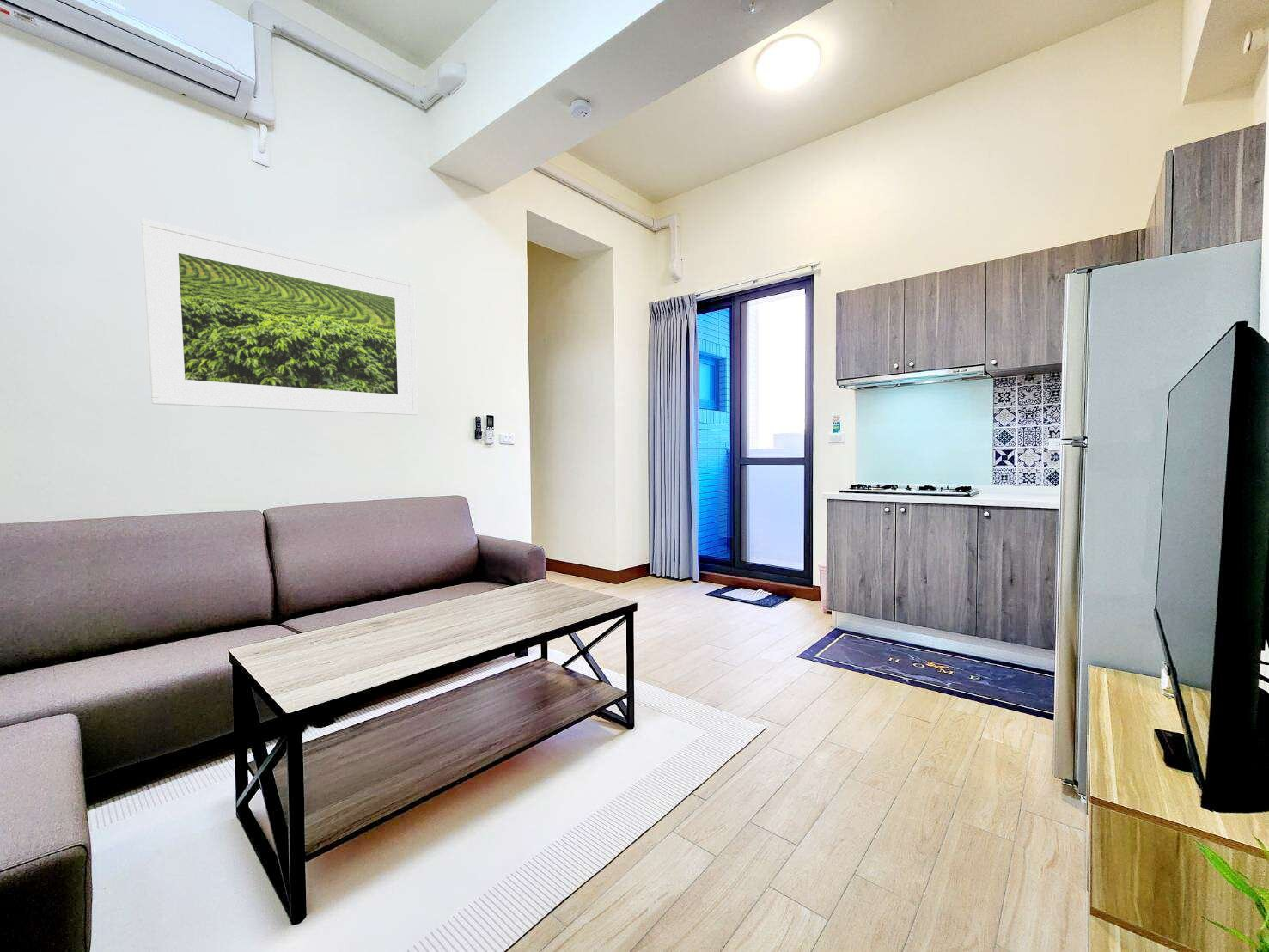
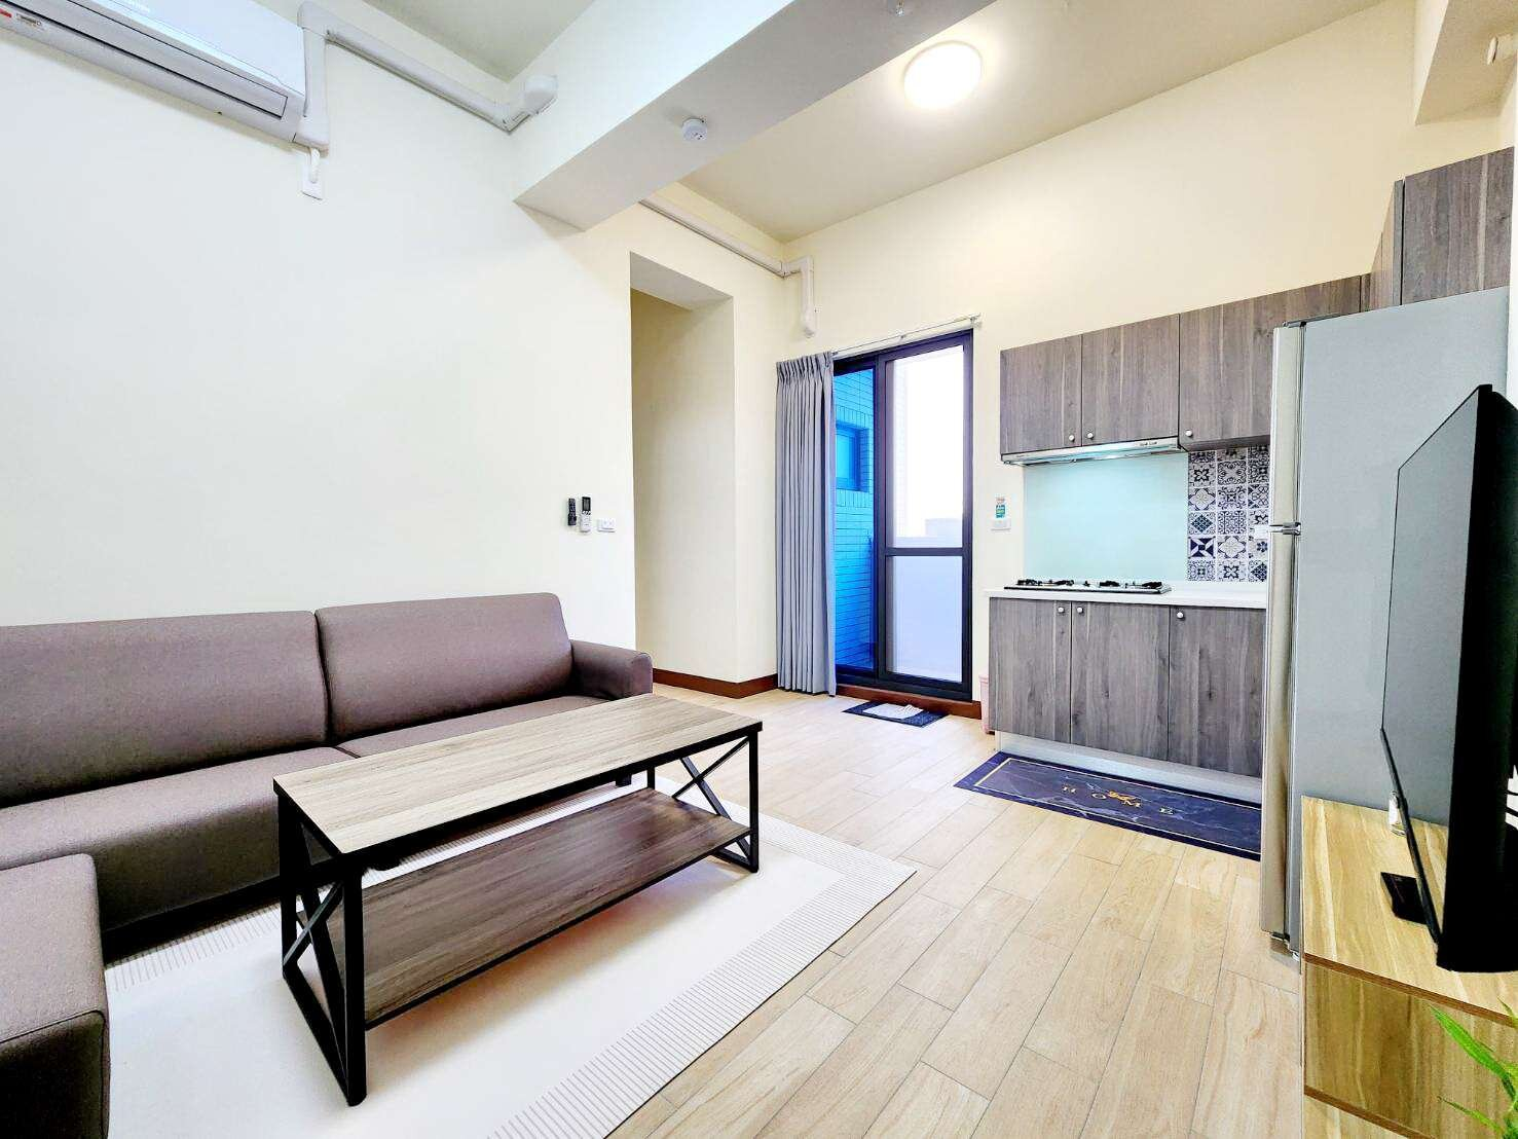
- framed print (302, 333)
